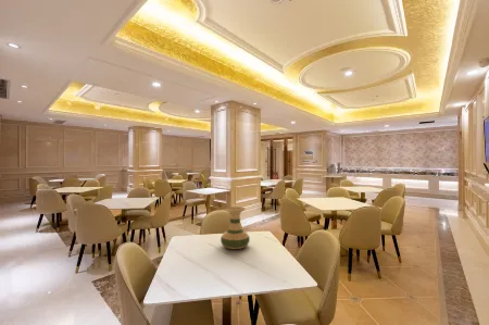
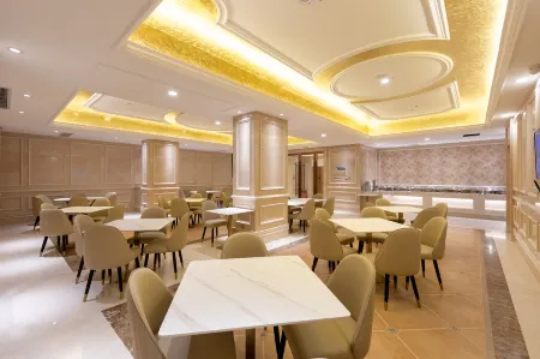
- vase (235, 227)
